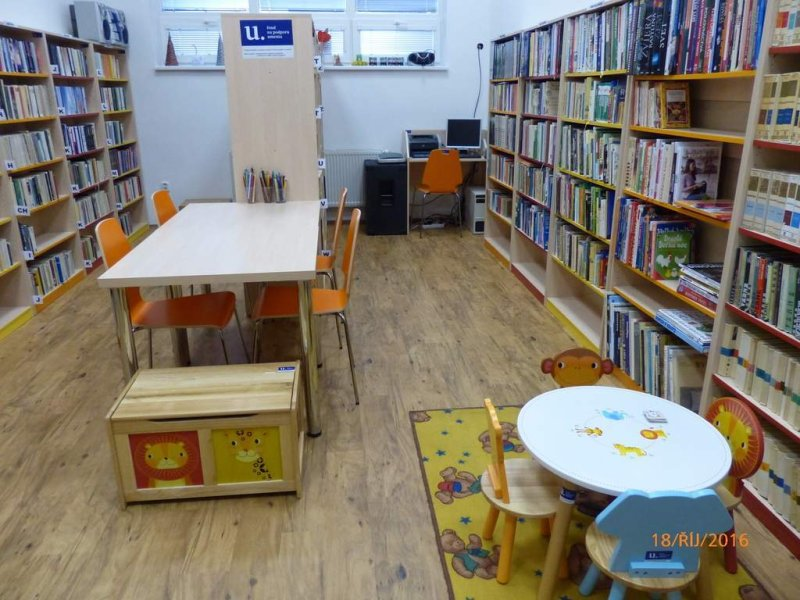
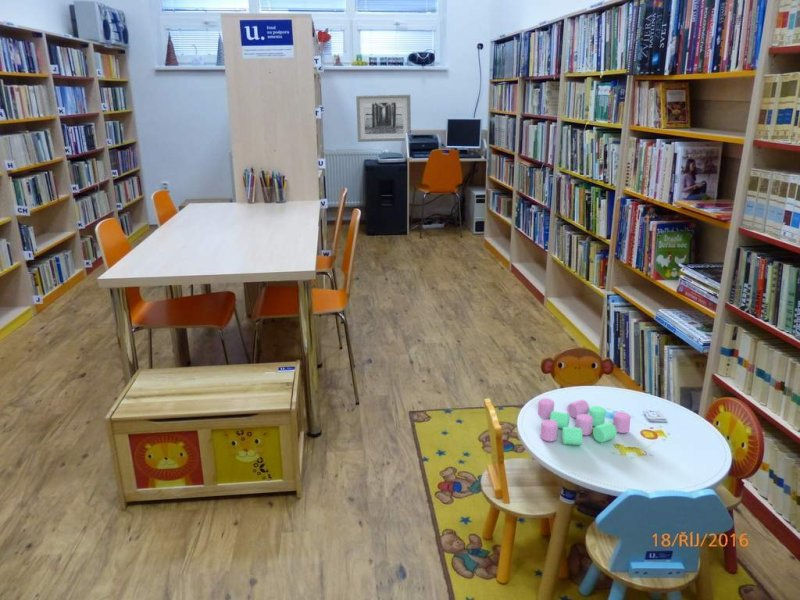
+ wall art (383, 118)
+ toy blocks (580, 422)
